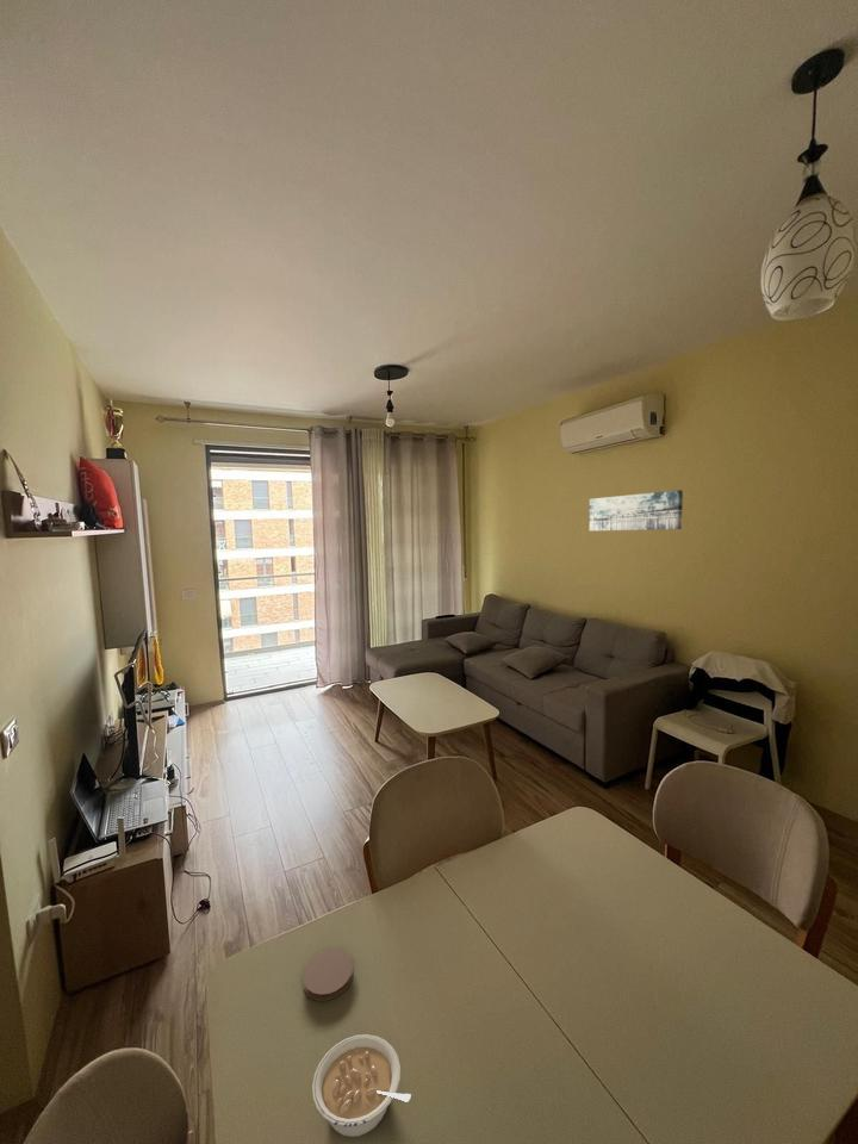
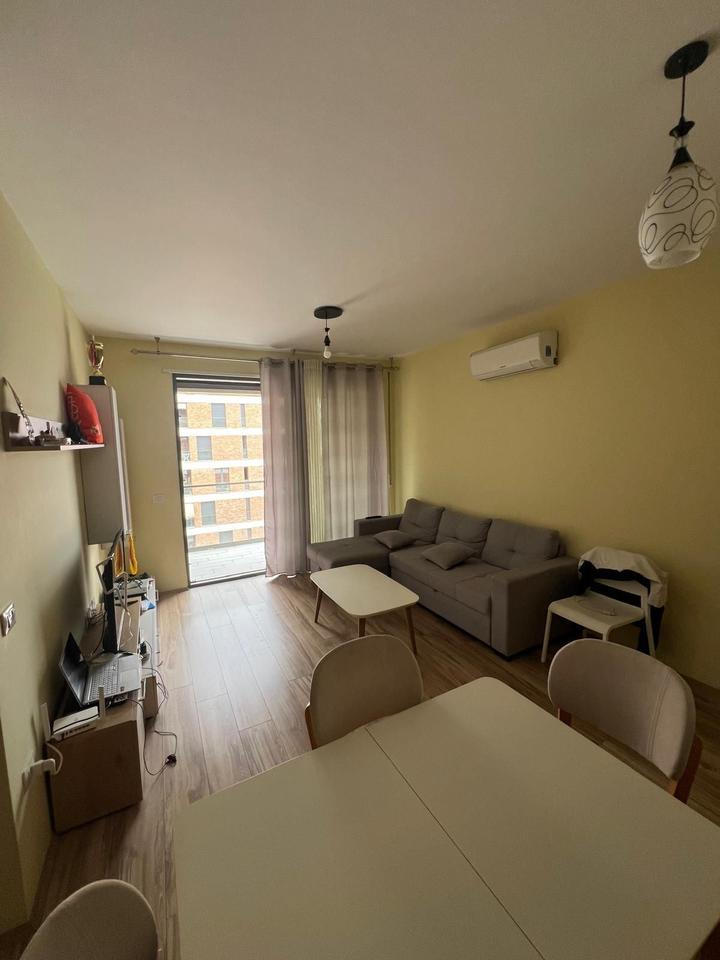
- legume (361, 1086)
- coaster (328, 972)
- wall art (630, 512)
